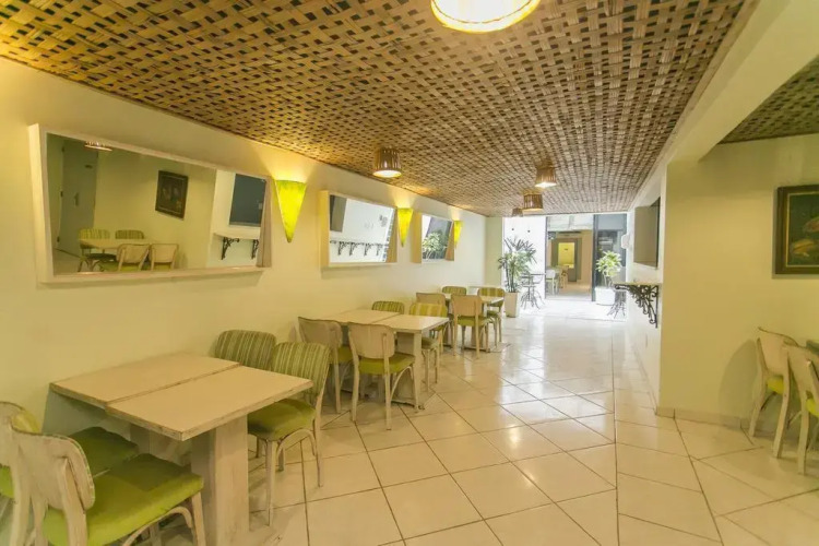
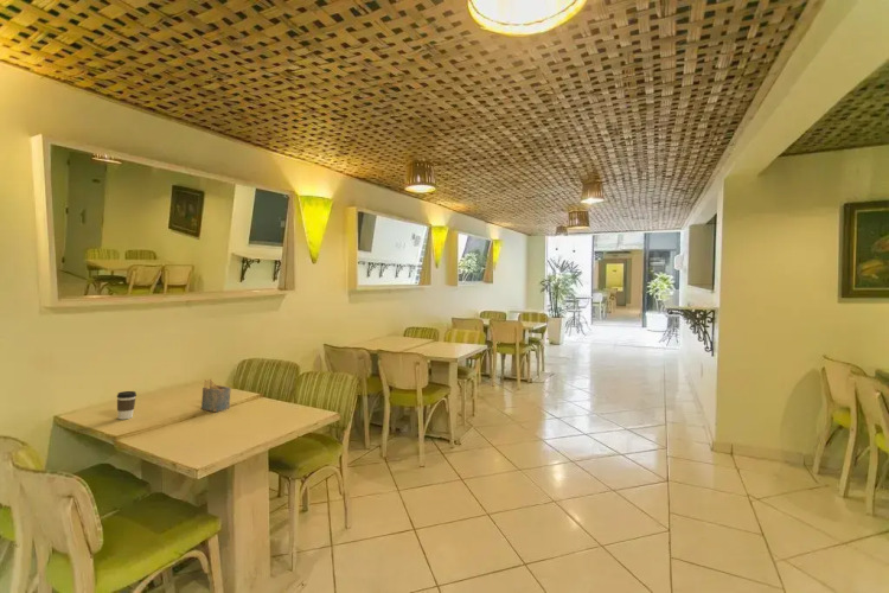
+ coffee cup (126, 404)
+ napkin holder (216, 394)
